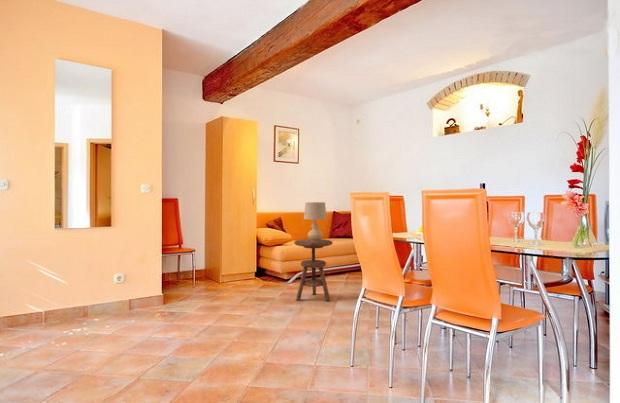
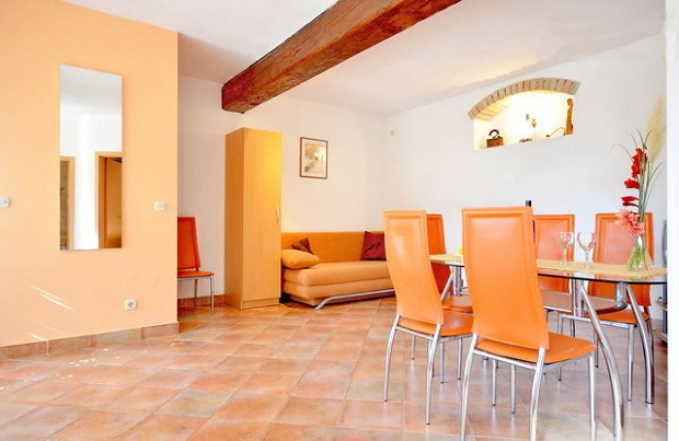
- side table (313, 269)
- table lamp (315, 221)
